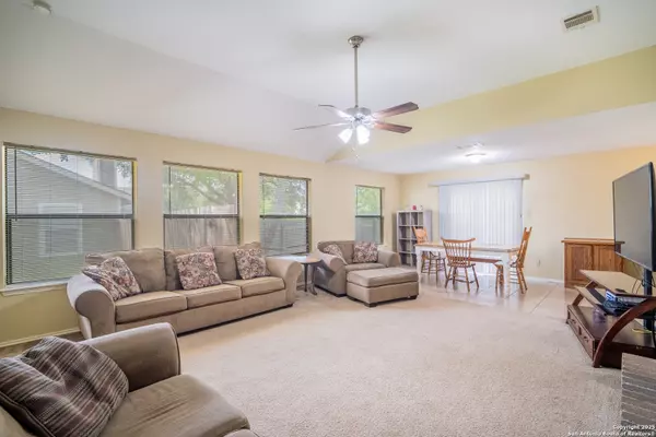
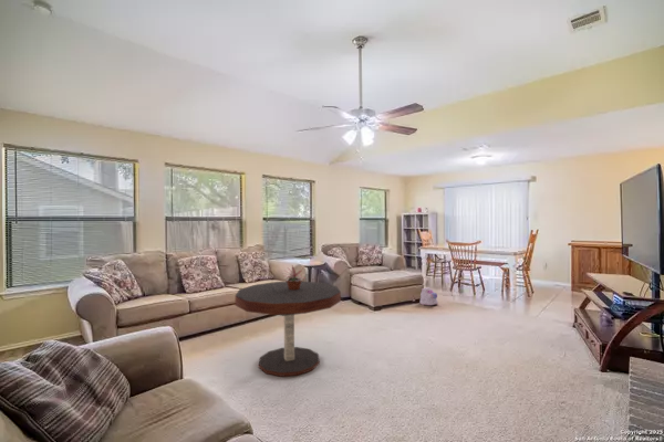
+ potted plant (293, 276)
+ plush toy (428, 295)
+ coffee table (289, 326)
